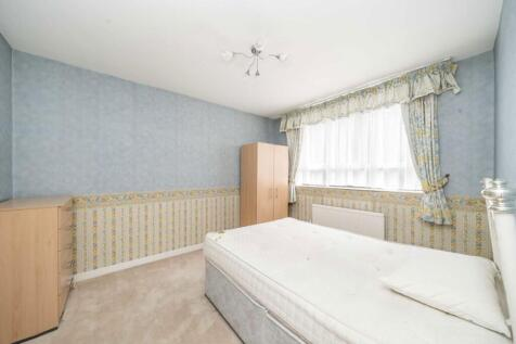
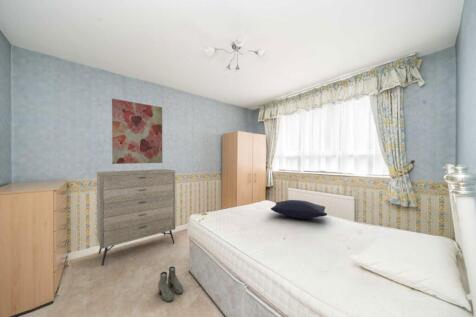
+ pillow (298, 208)
+ dresser (138, 209)
+ wall art (139, 133)
+ boots (170, 282)
